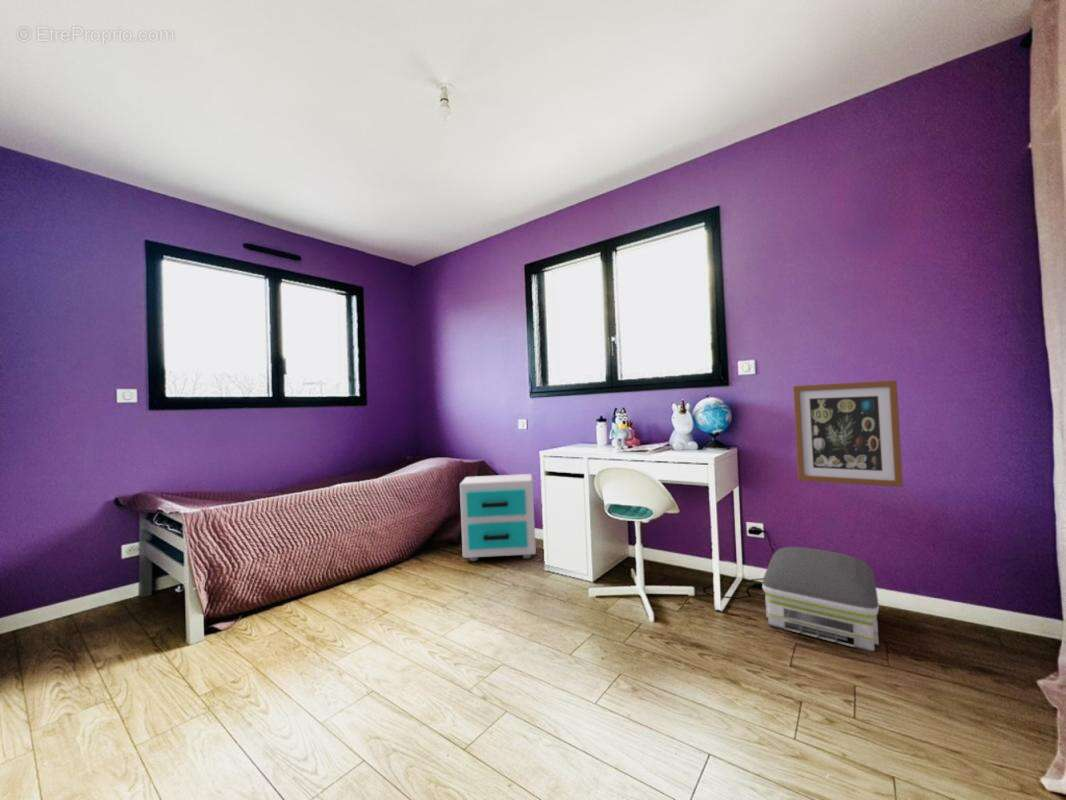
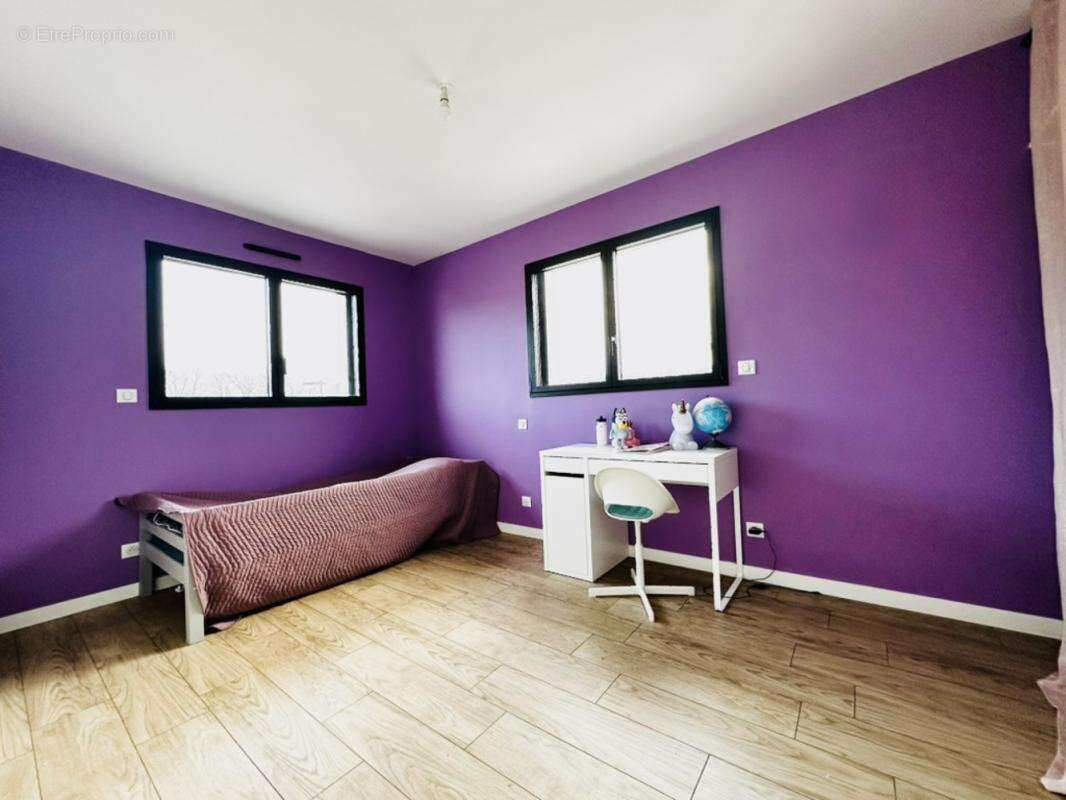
- air purifier (818, 585)
- wall art (844, 433)
- nightstand (498, 517)
